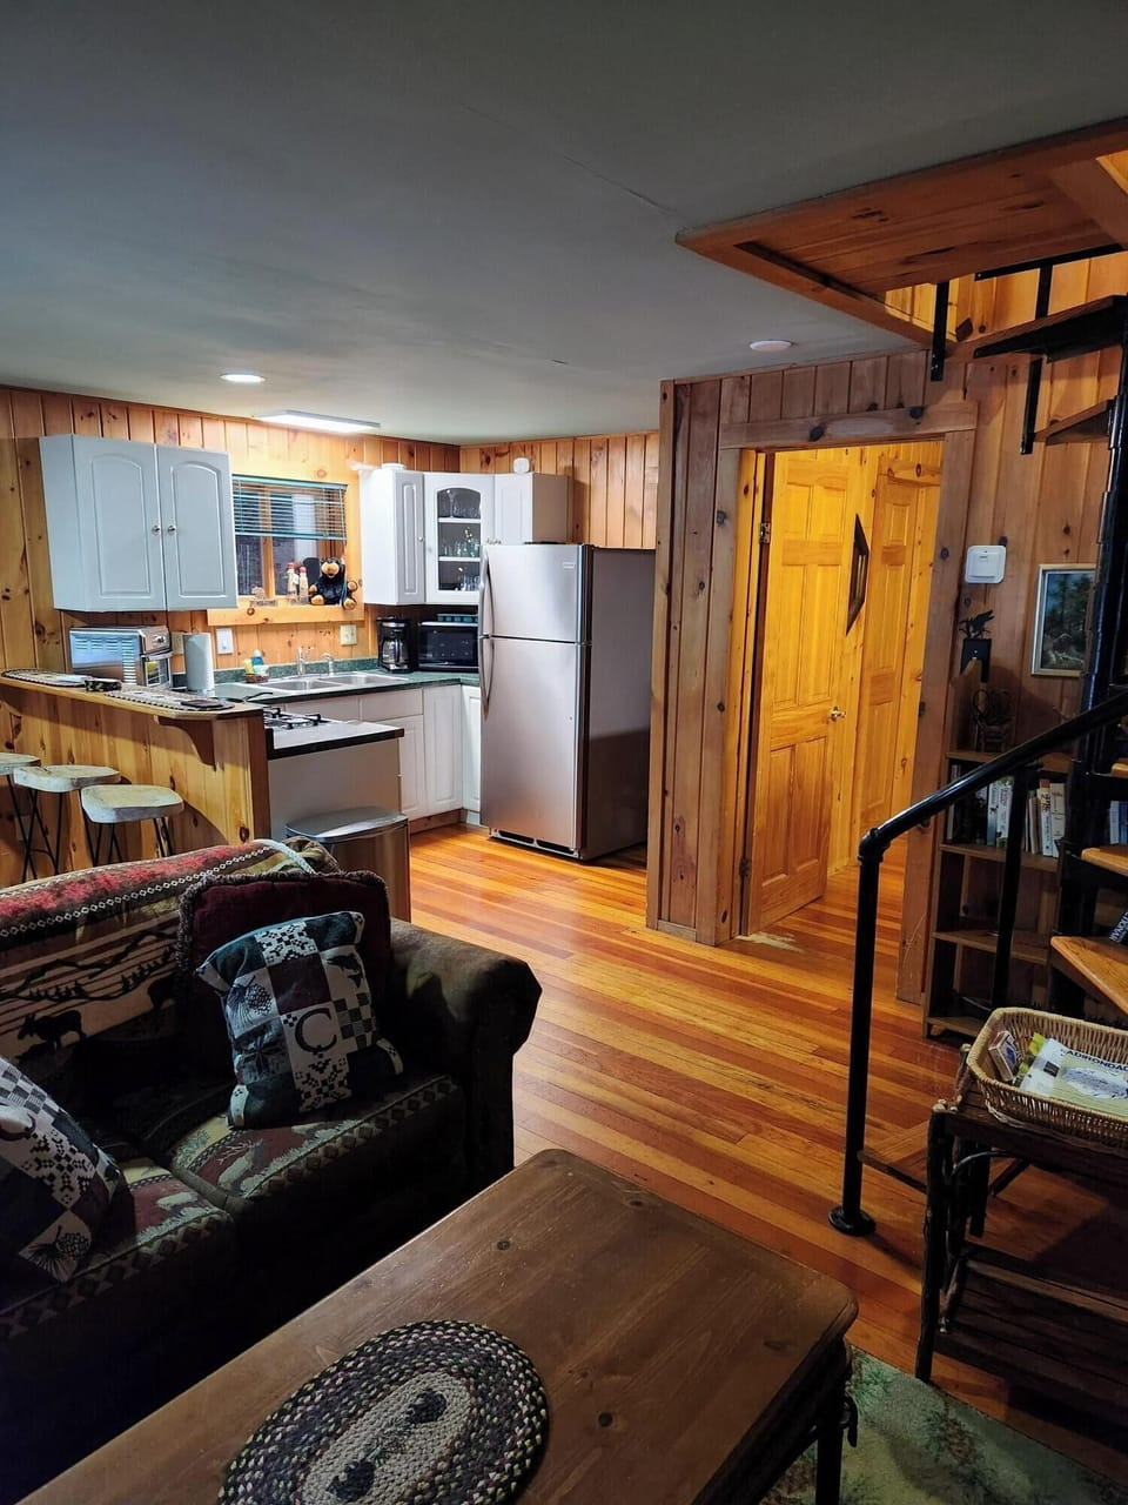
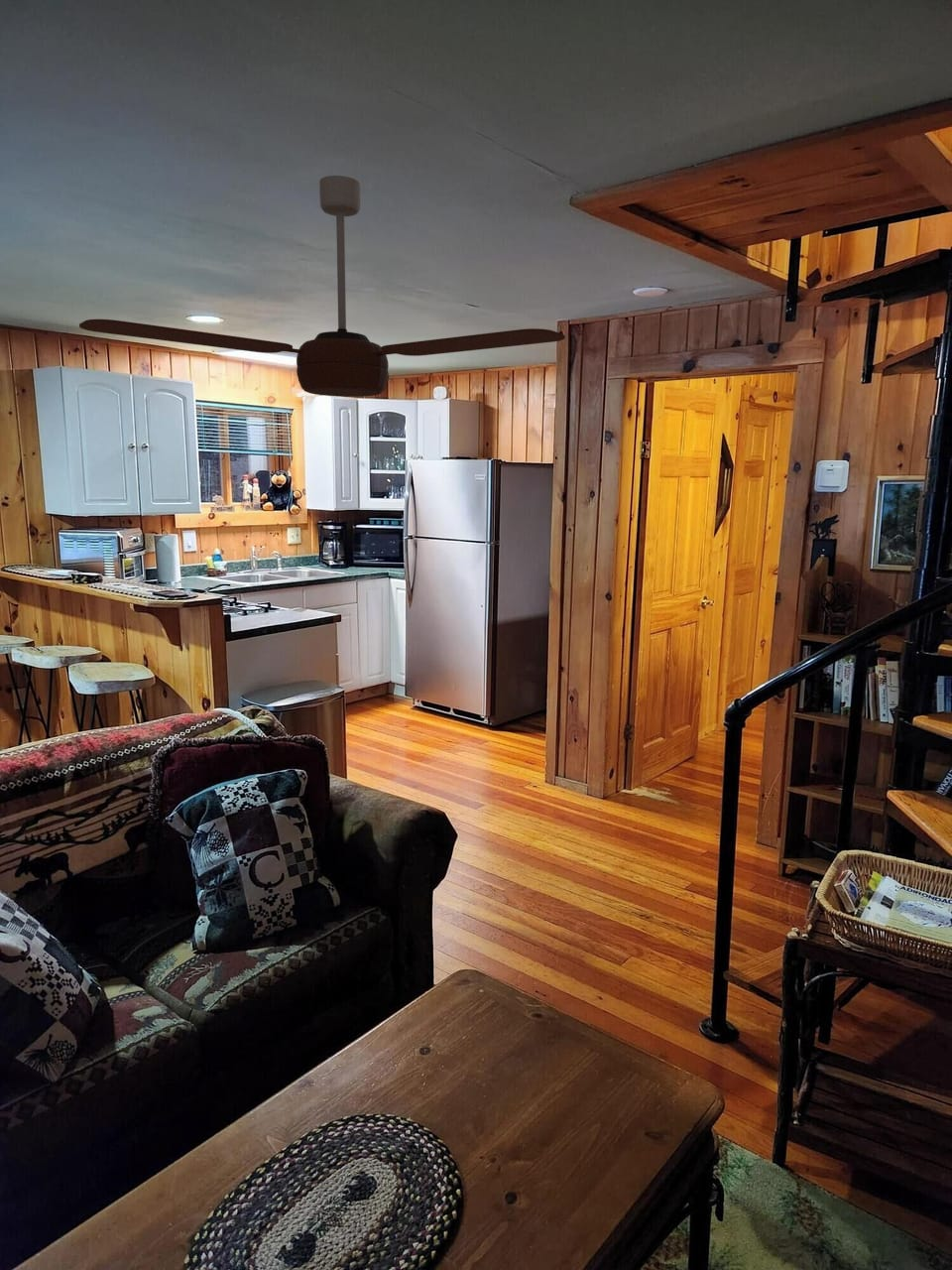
+ ceiling fan (338, 297)
